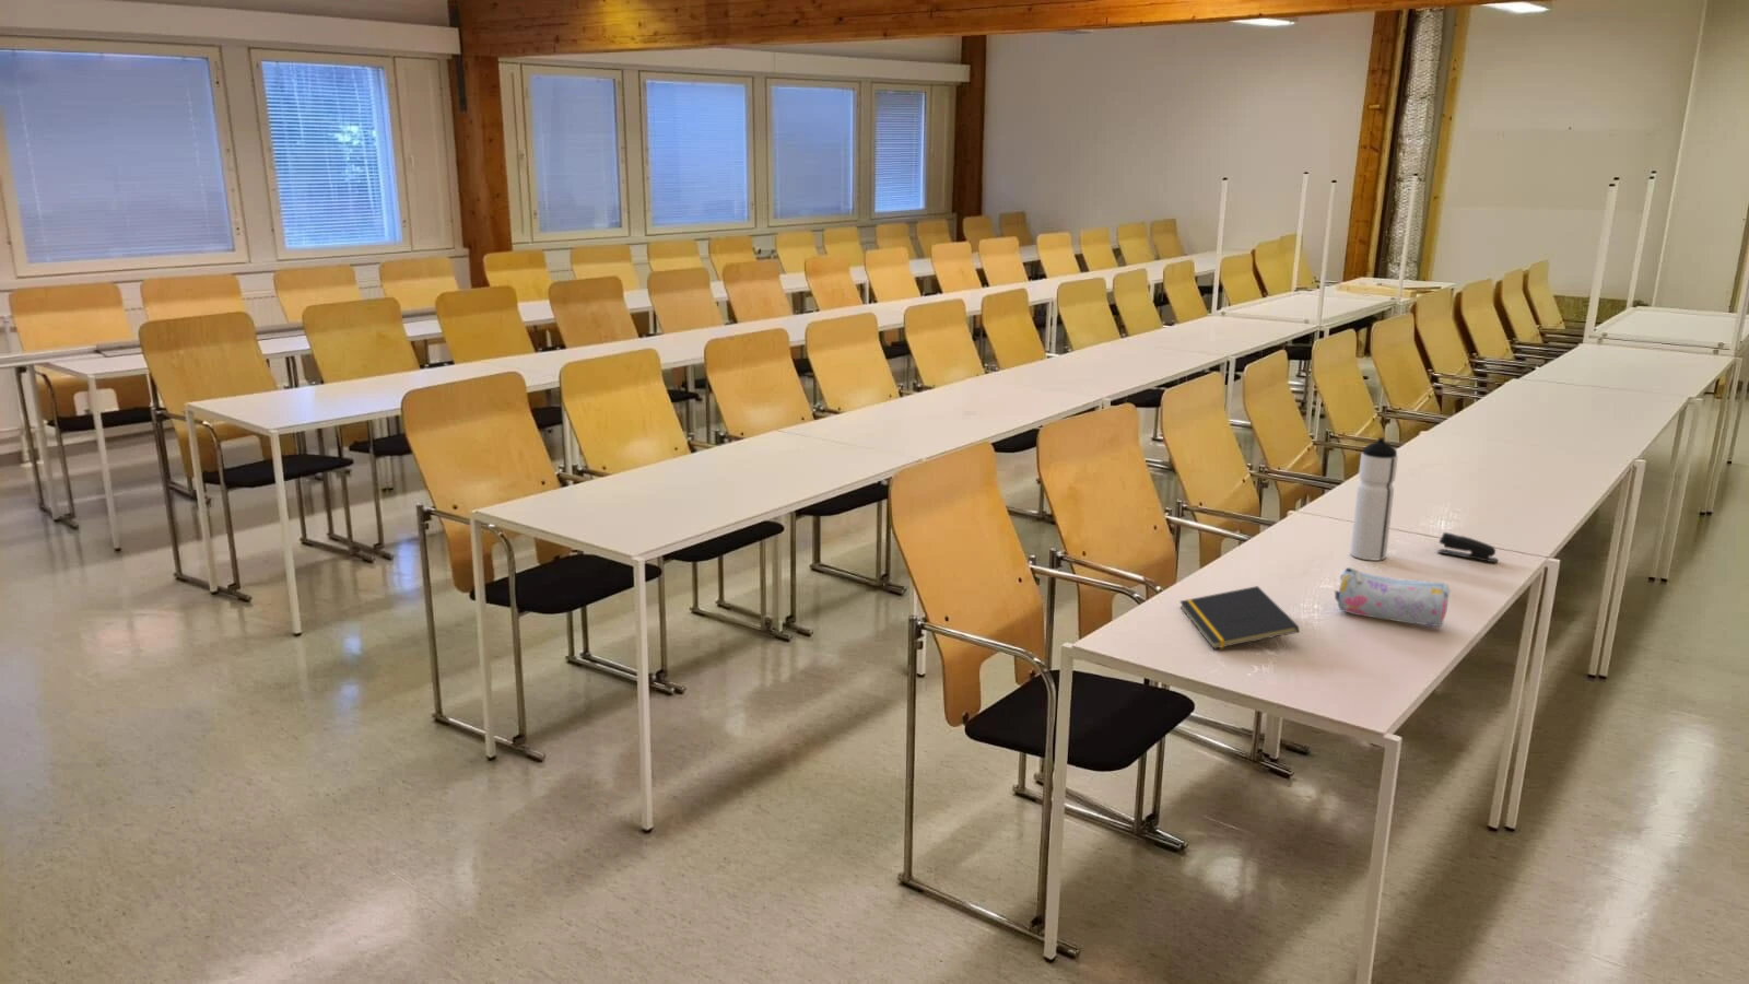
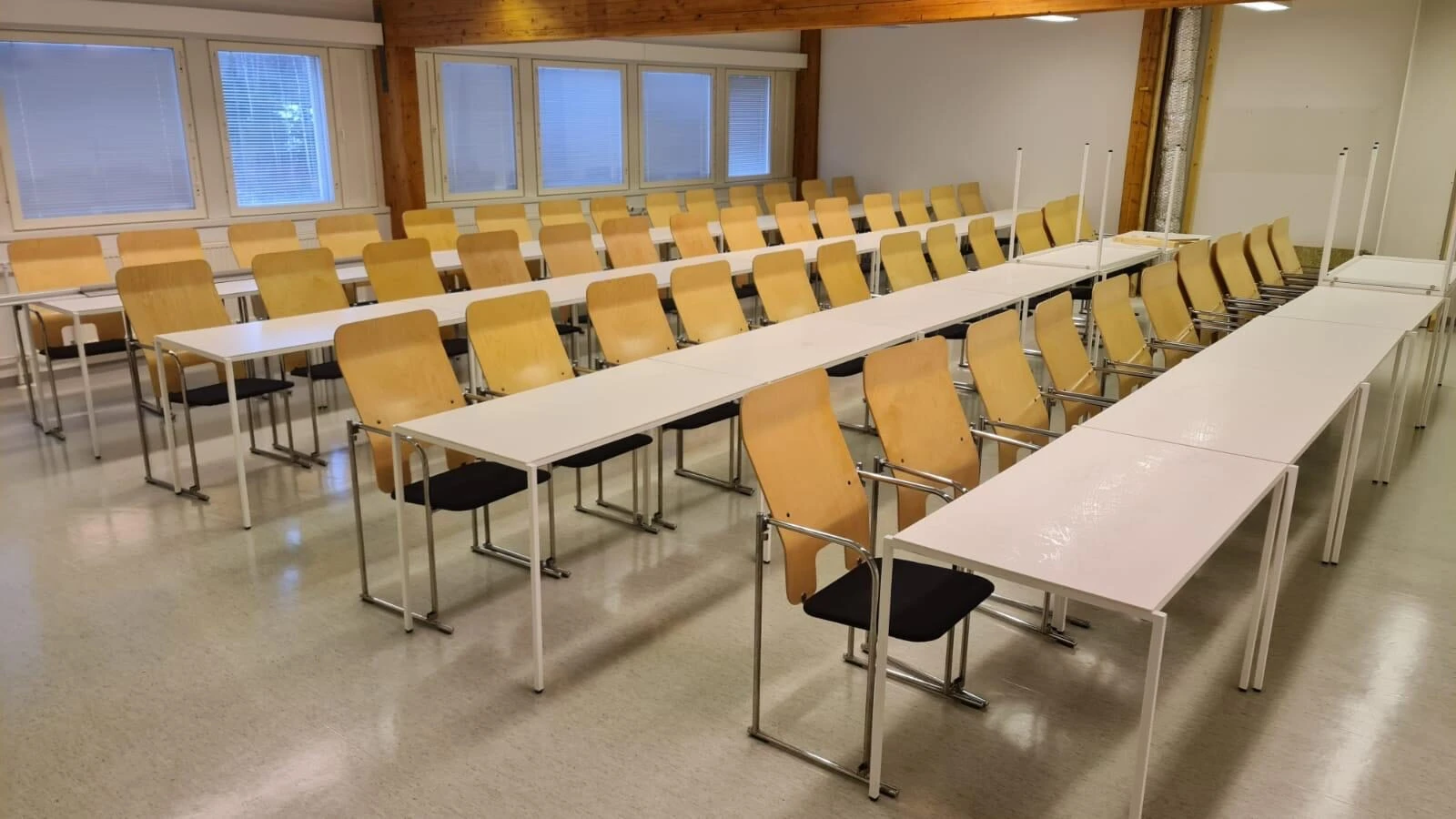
- notepad (1236, 615)
- water bottle (1374, 497)
- stapler (1468, 547)
- pencil case (1392, 596)
